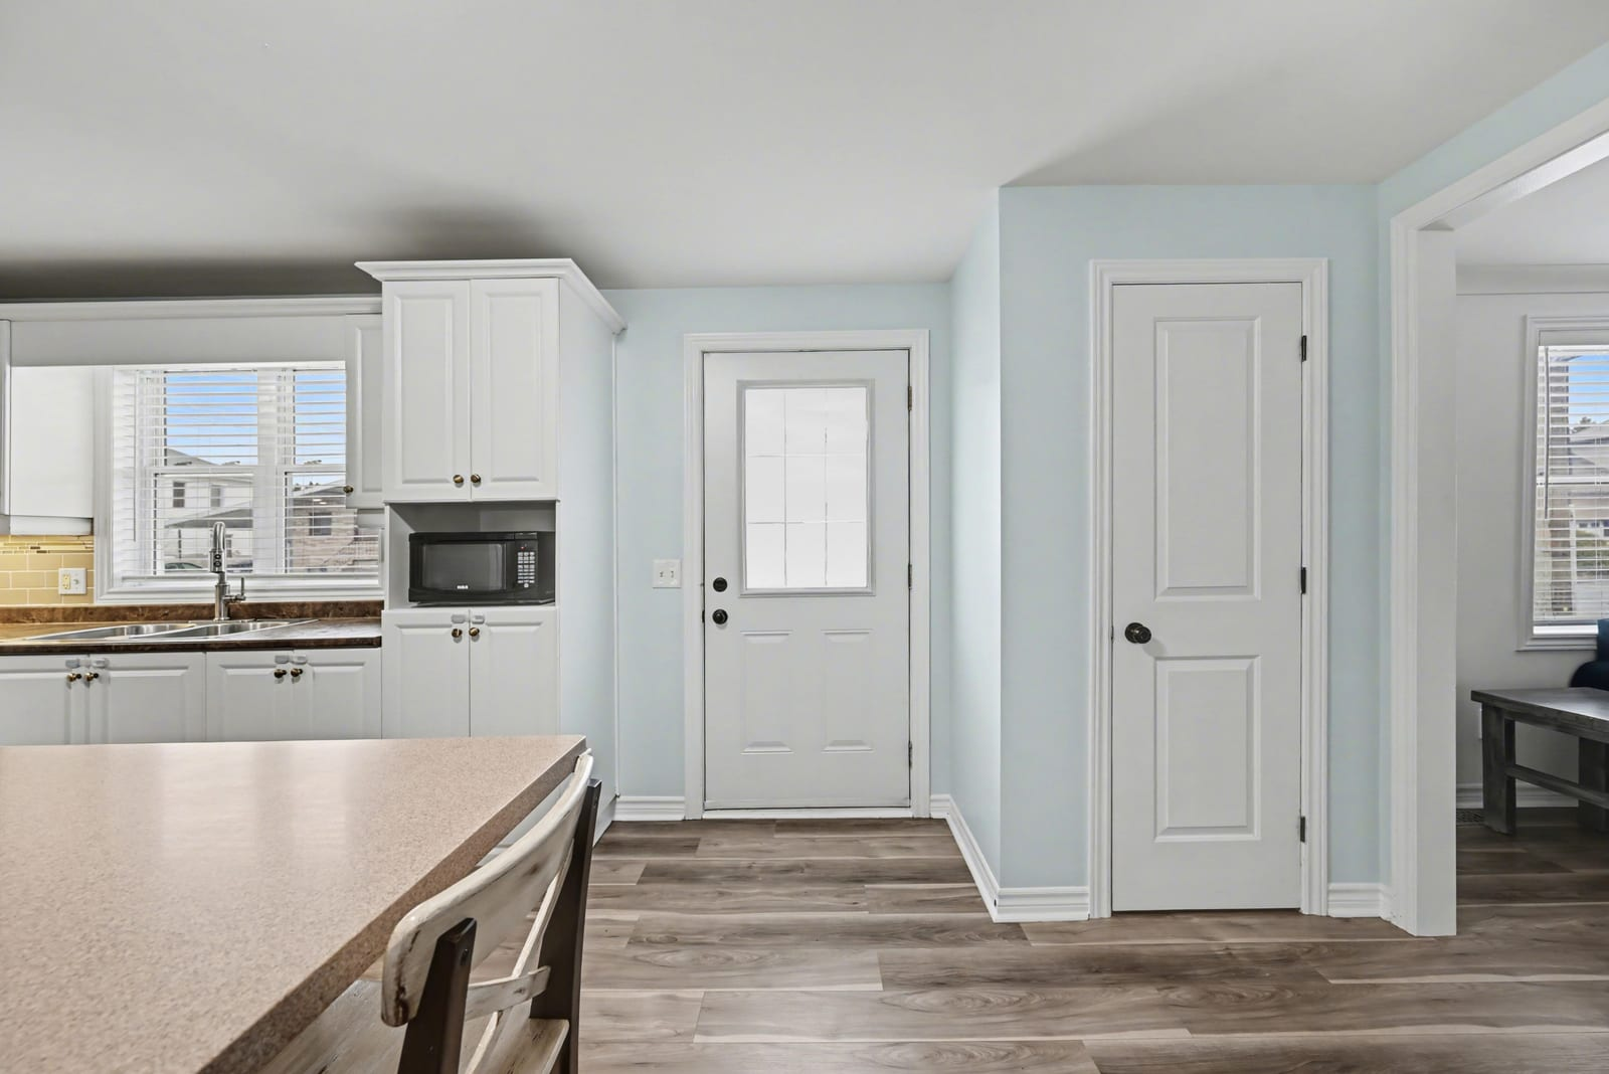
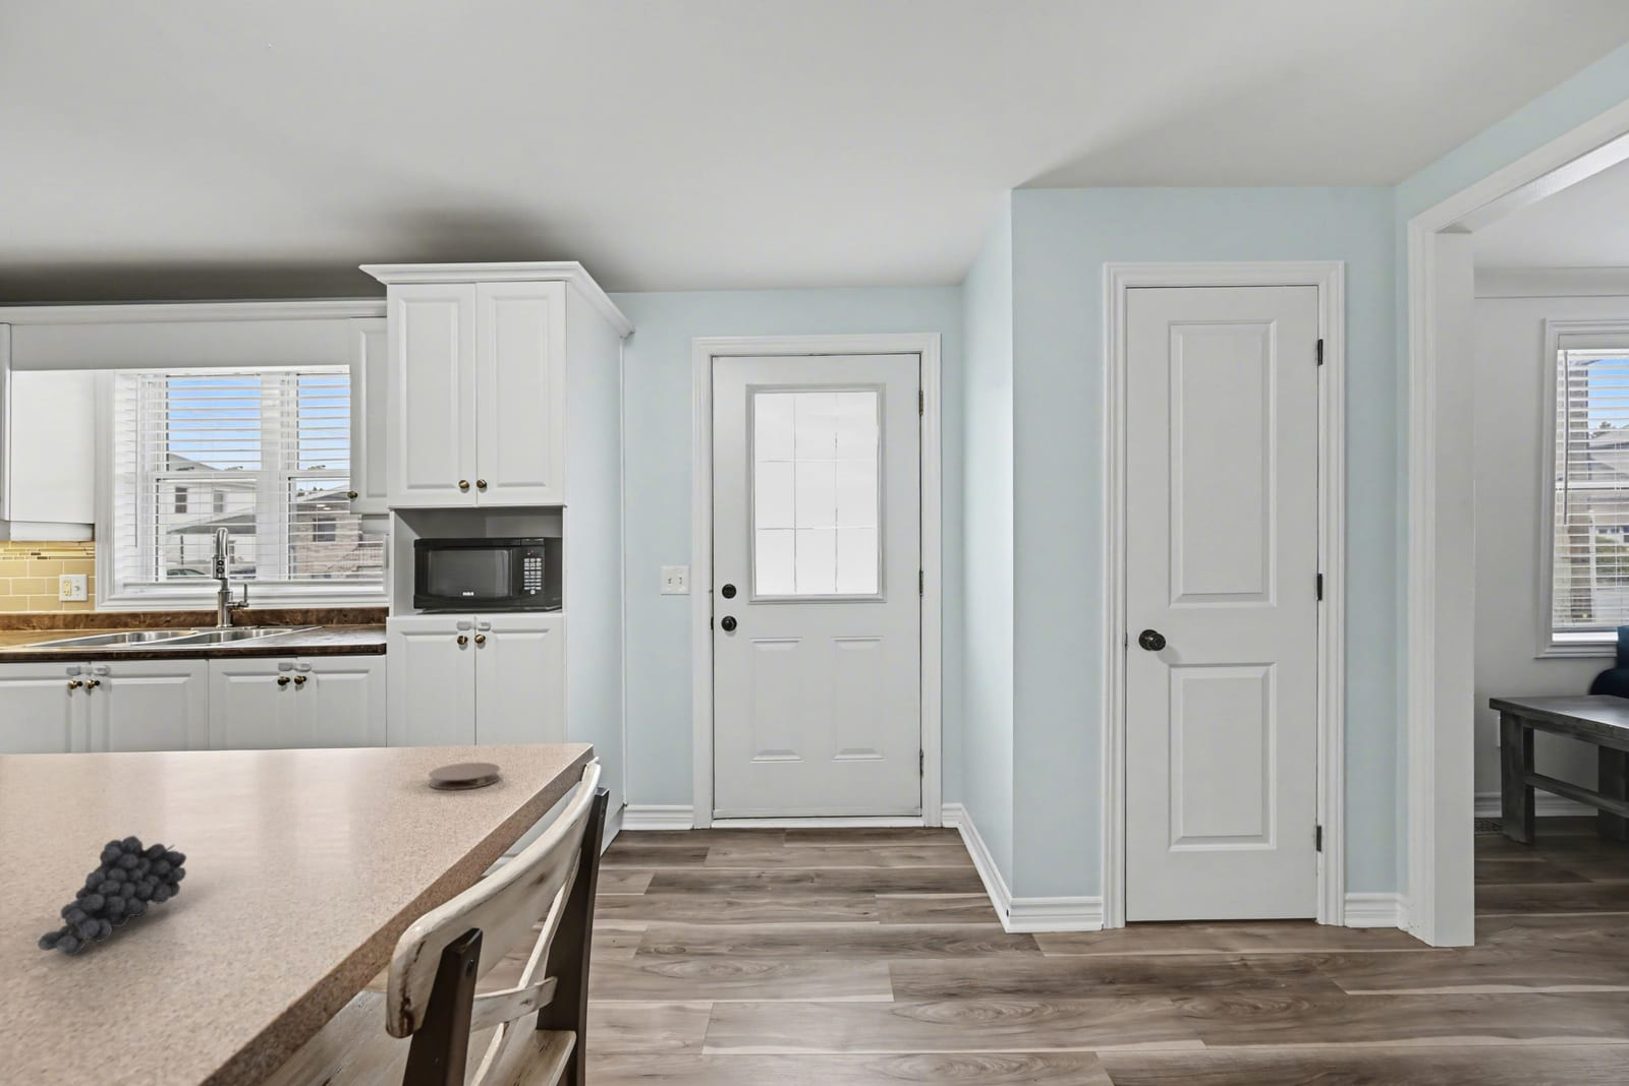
+ fruit (121, 882)
+ coaster (465, 775)
